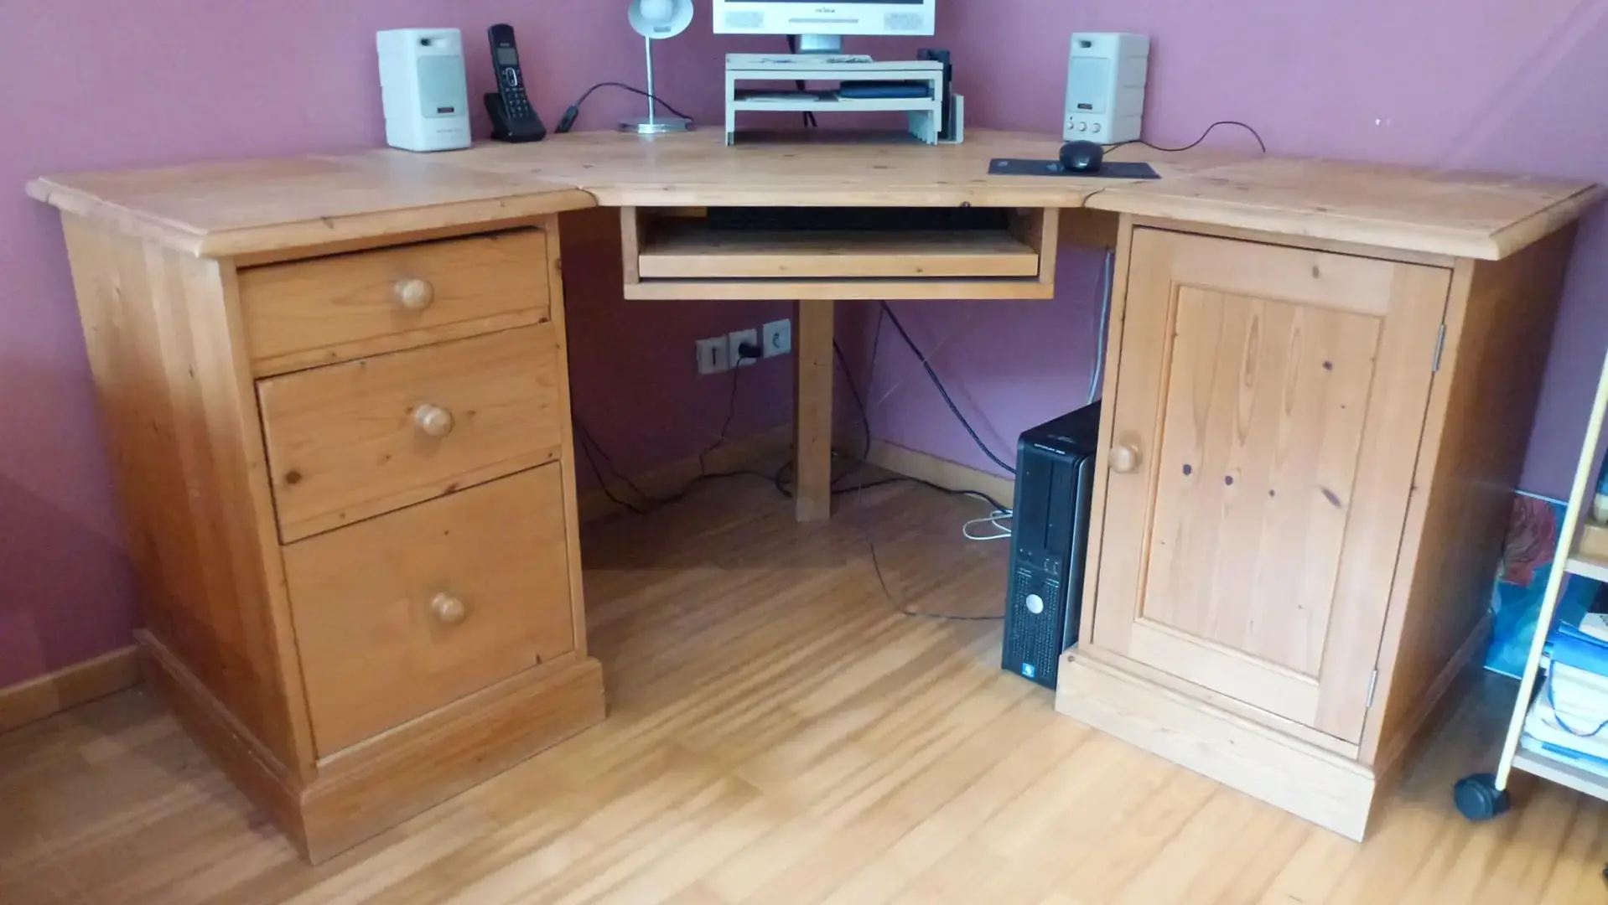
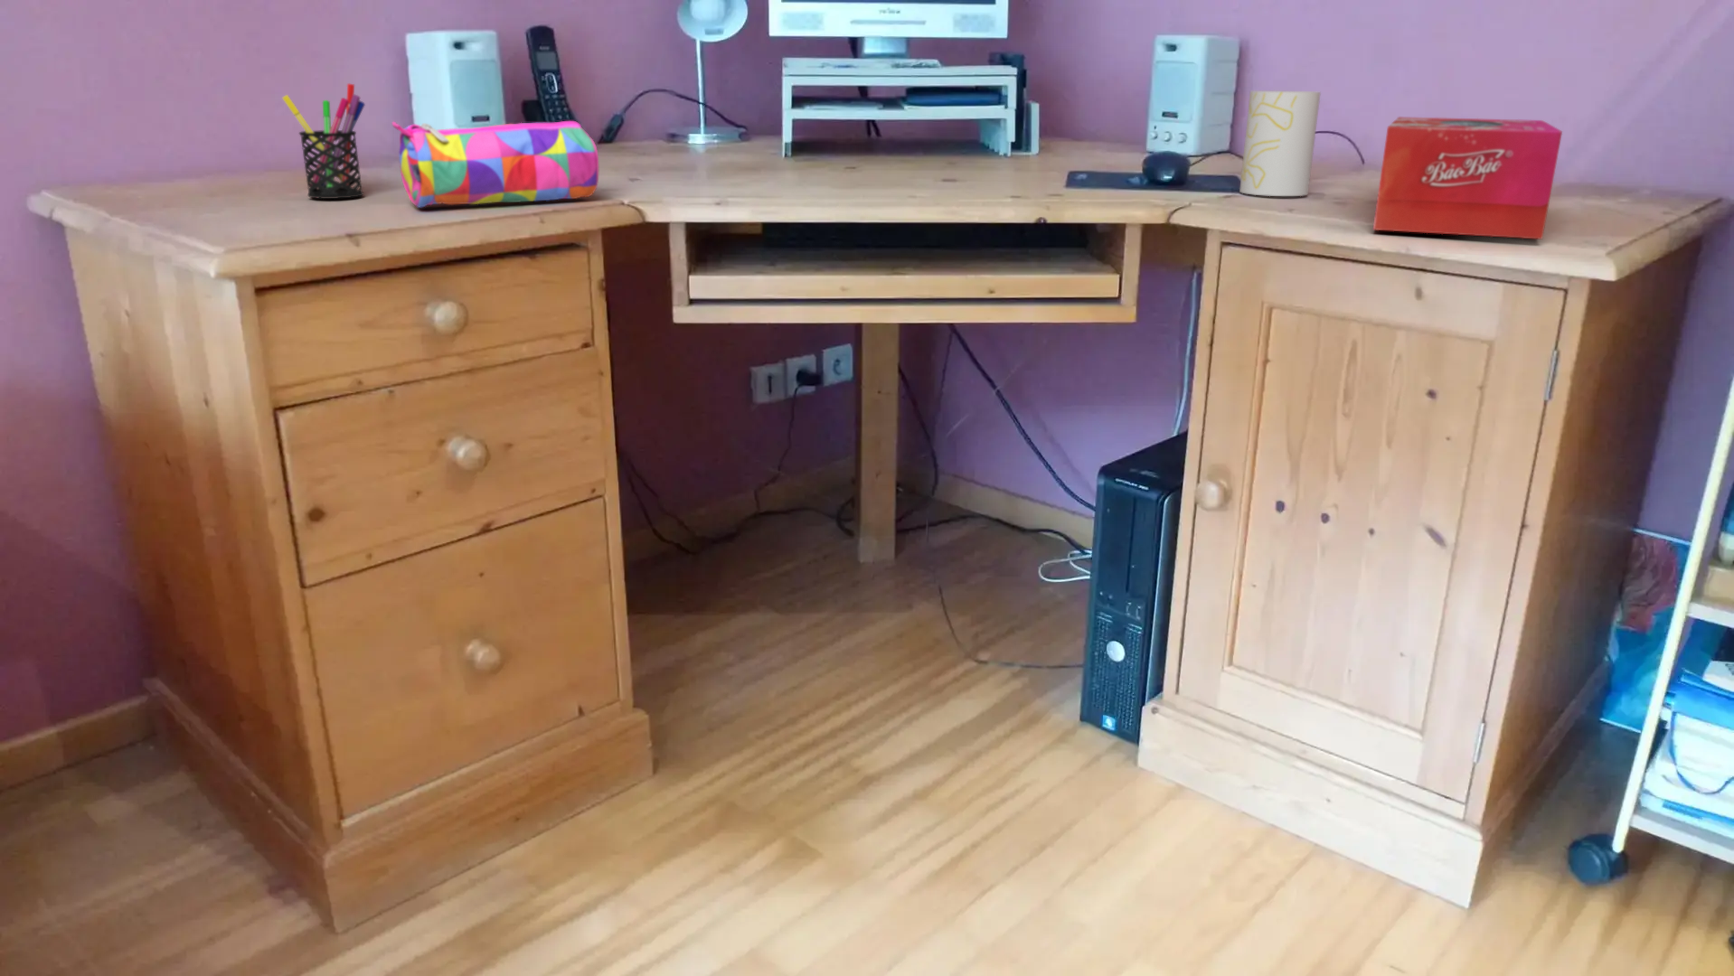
+ pencil case (498, 162)
+ cup (1279, 143)
+ tissue box (1462, 171)
+ pen holder (332, 140)
